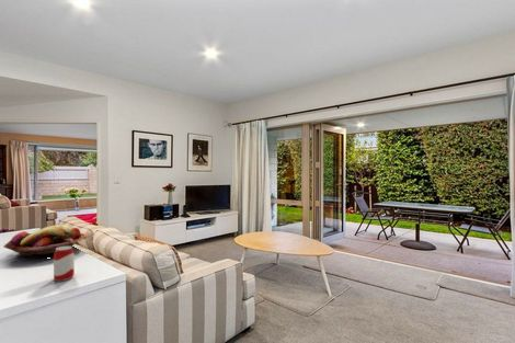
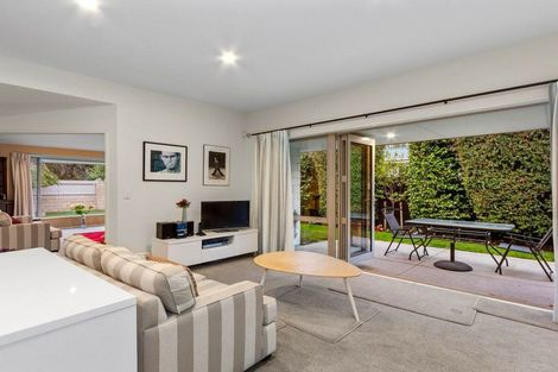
- fruit basket (49, 239)
- beverage can (64, 263)
